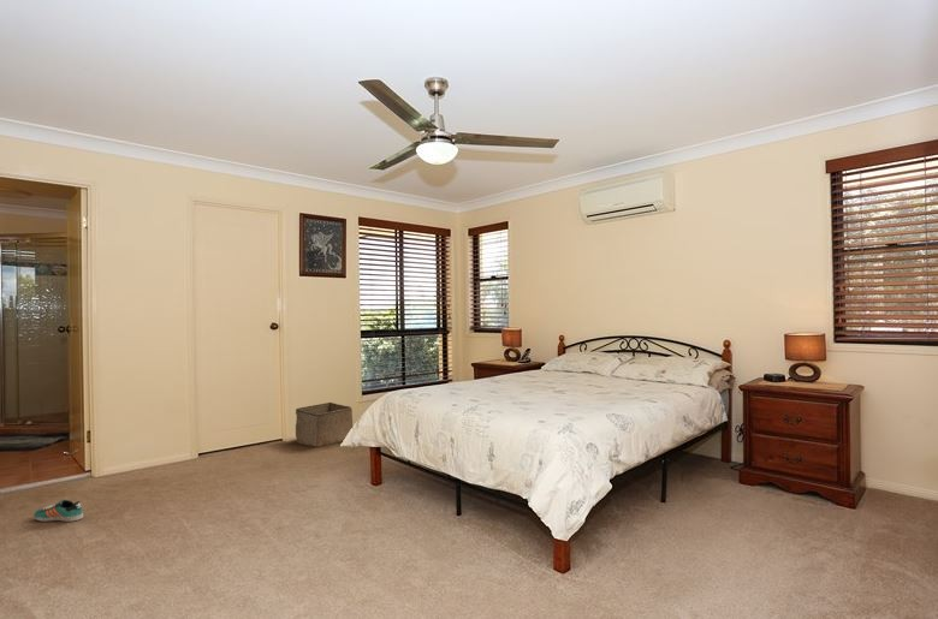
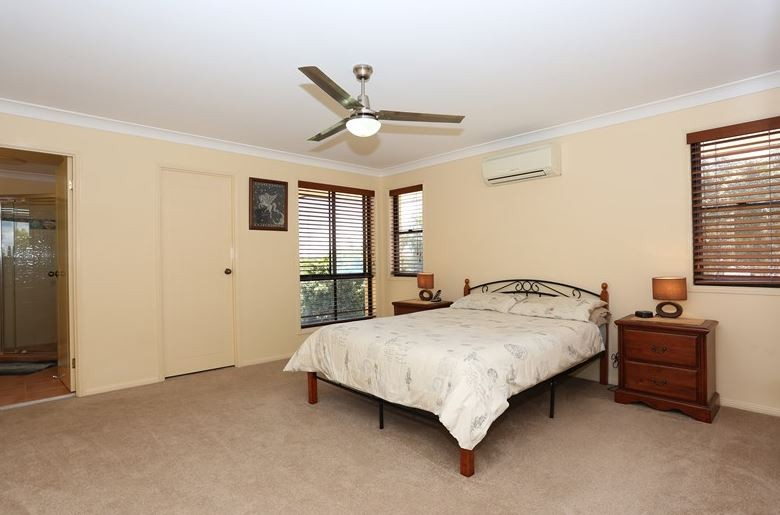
- sneaker (59, 508)
- storage bin (323, 423)
